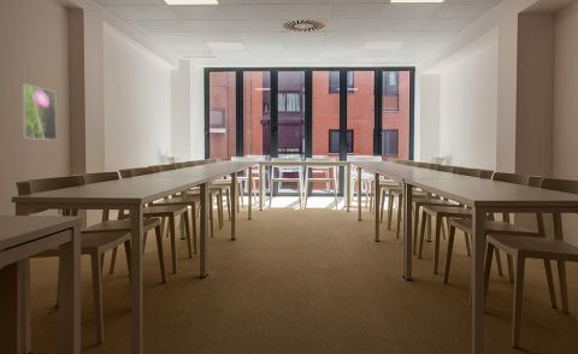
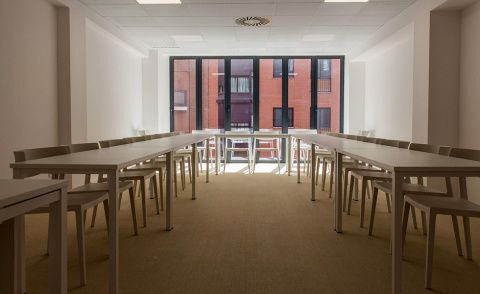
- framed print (40, 113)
